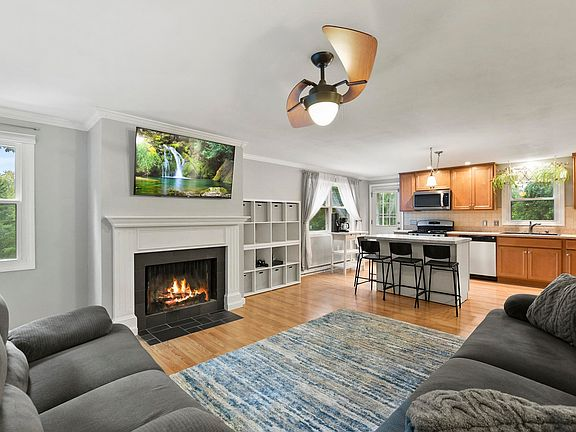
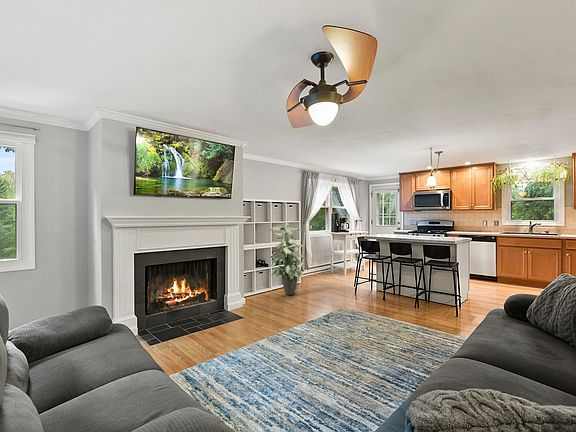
+ indoor plant (287, 258)
